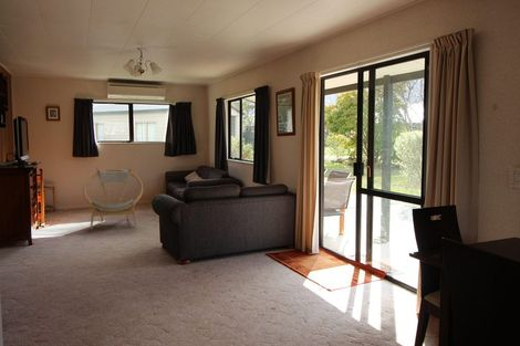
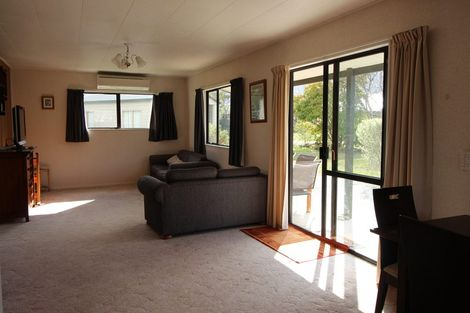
- armchair (114, 195)
